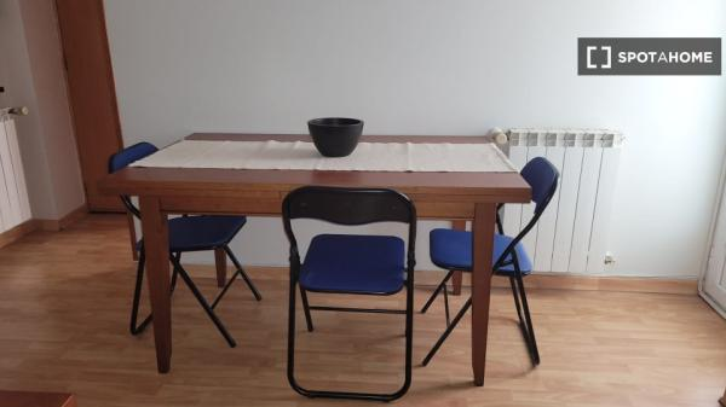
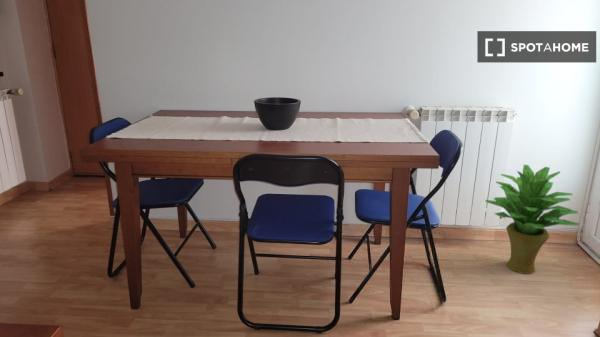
+ potted plant (529, 219)
